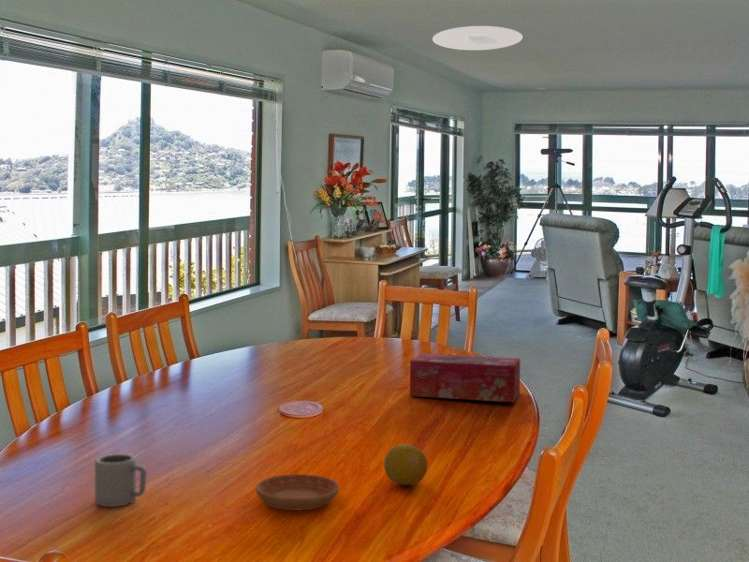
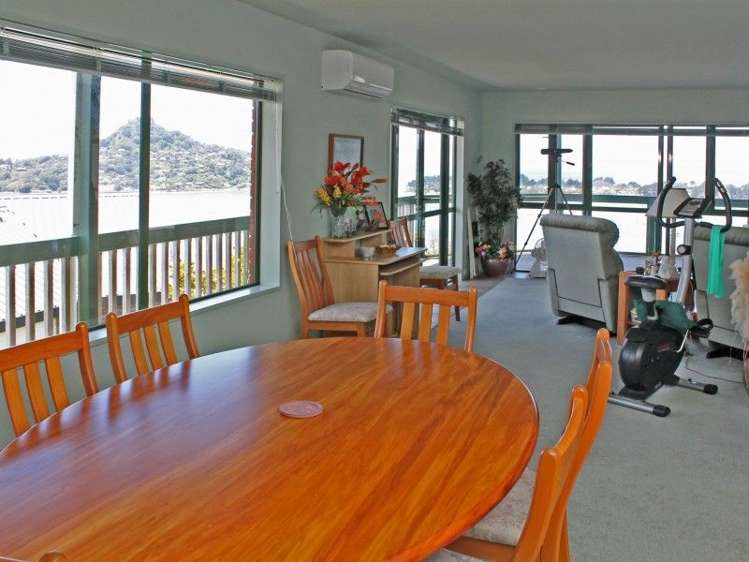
- ceiling light (477, 34)
- tissue box (465, 376)
- saucer (297, 492)
- fruit (405, 464)
- cup (121, 480)
